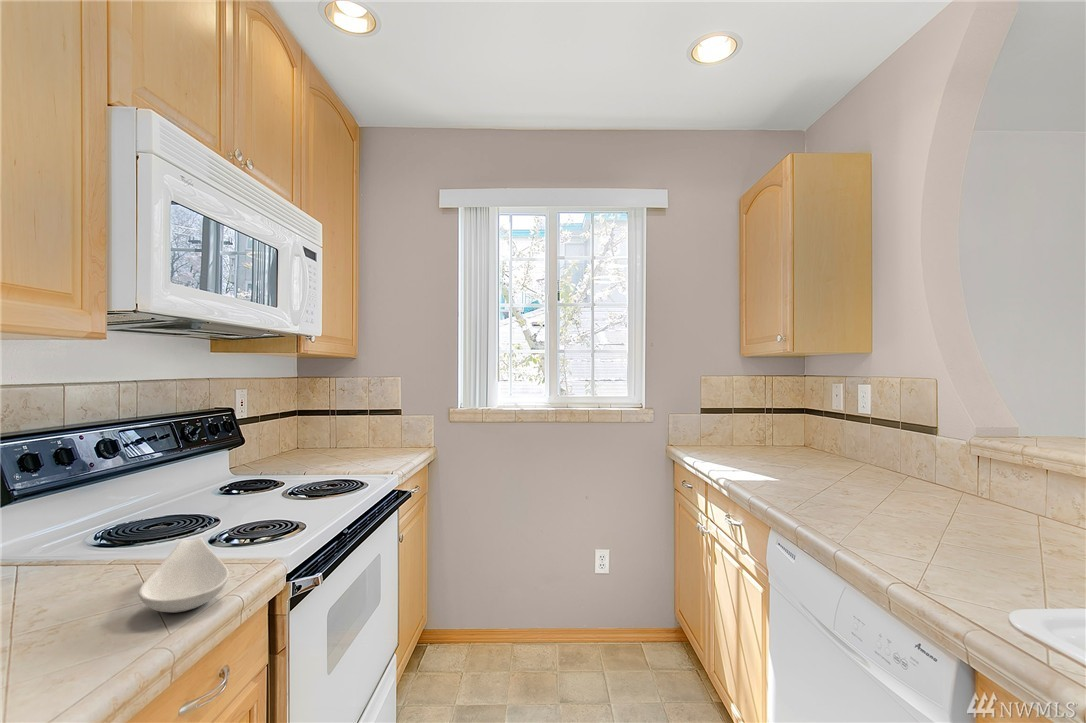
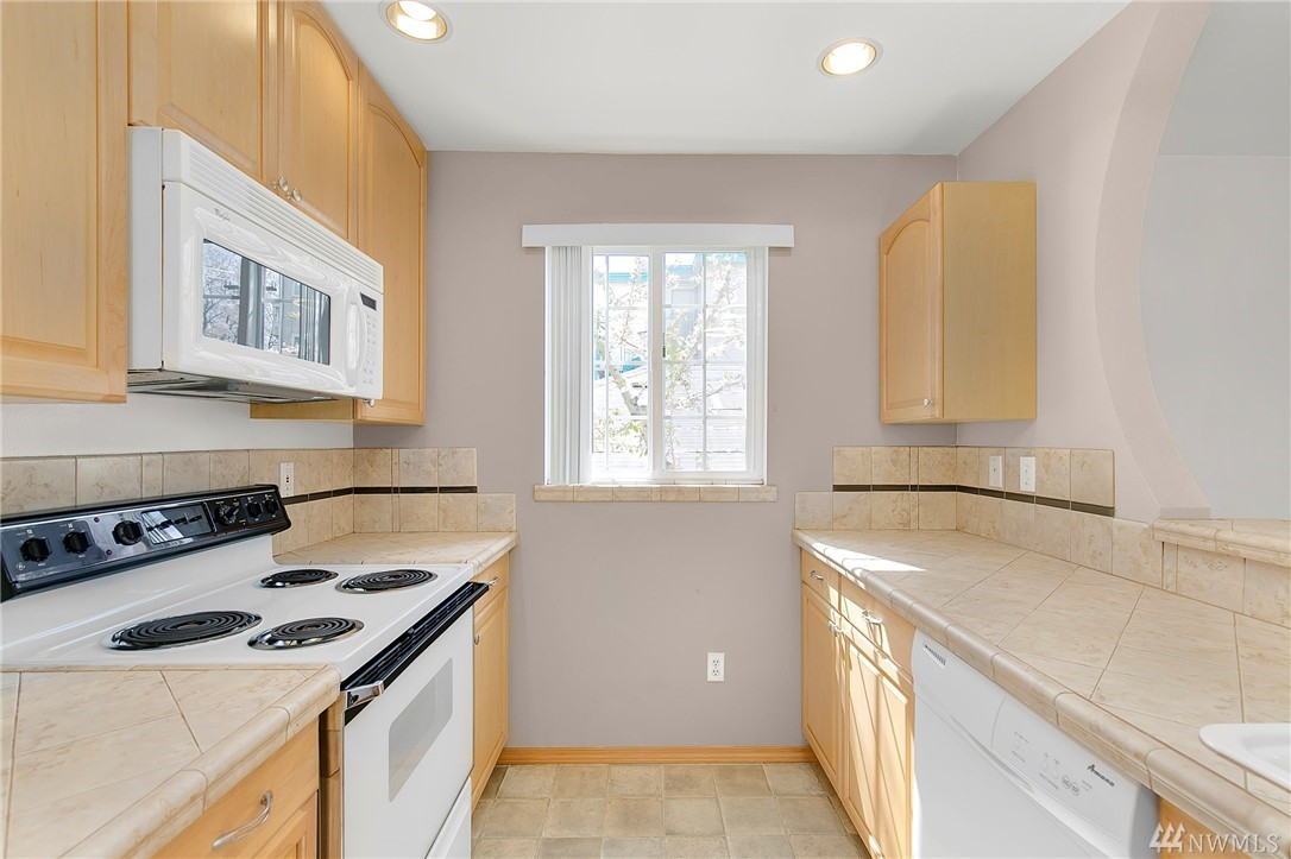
- spoon rest (187, 570)
